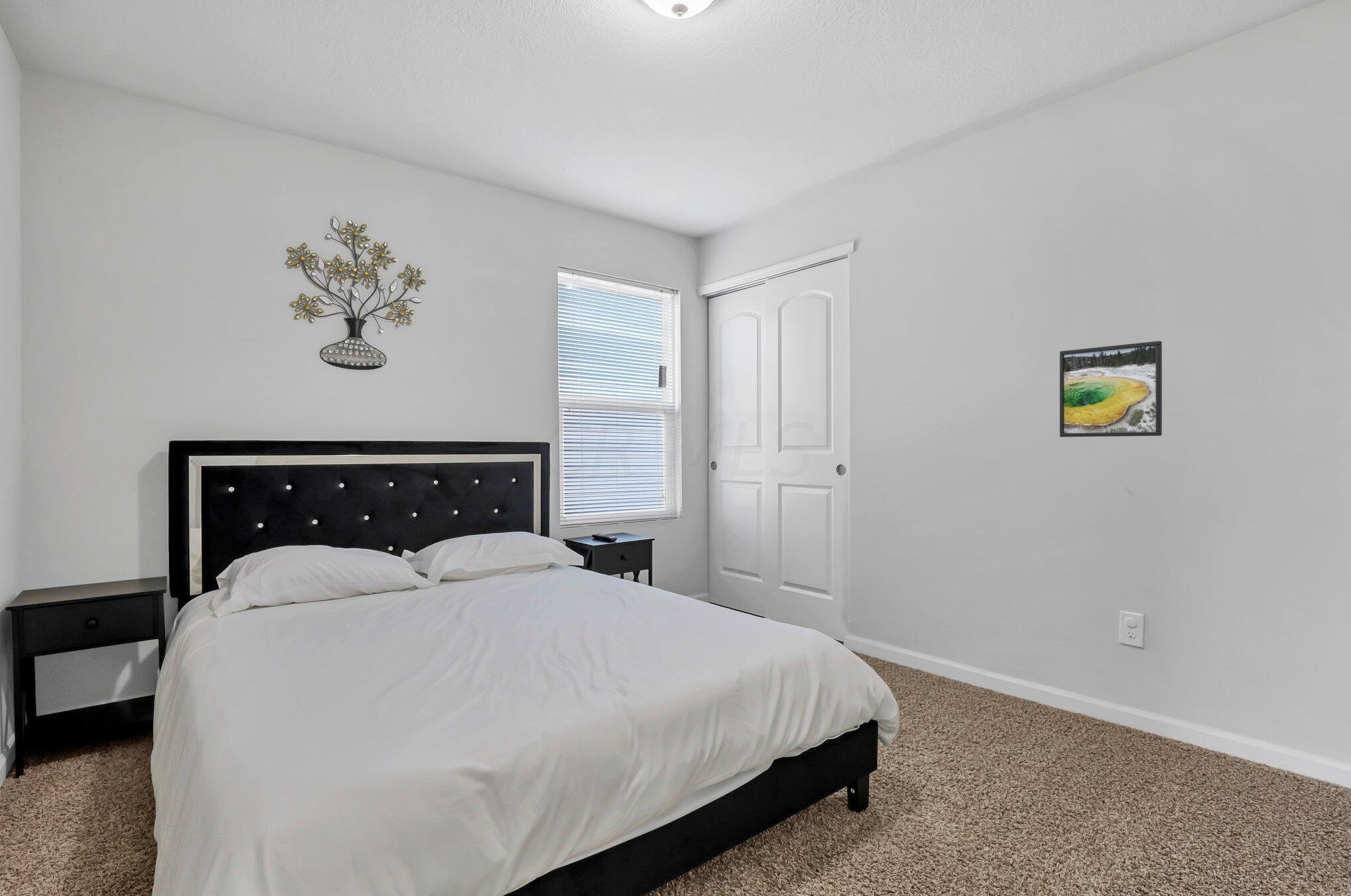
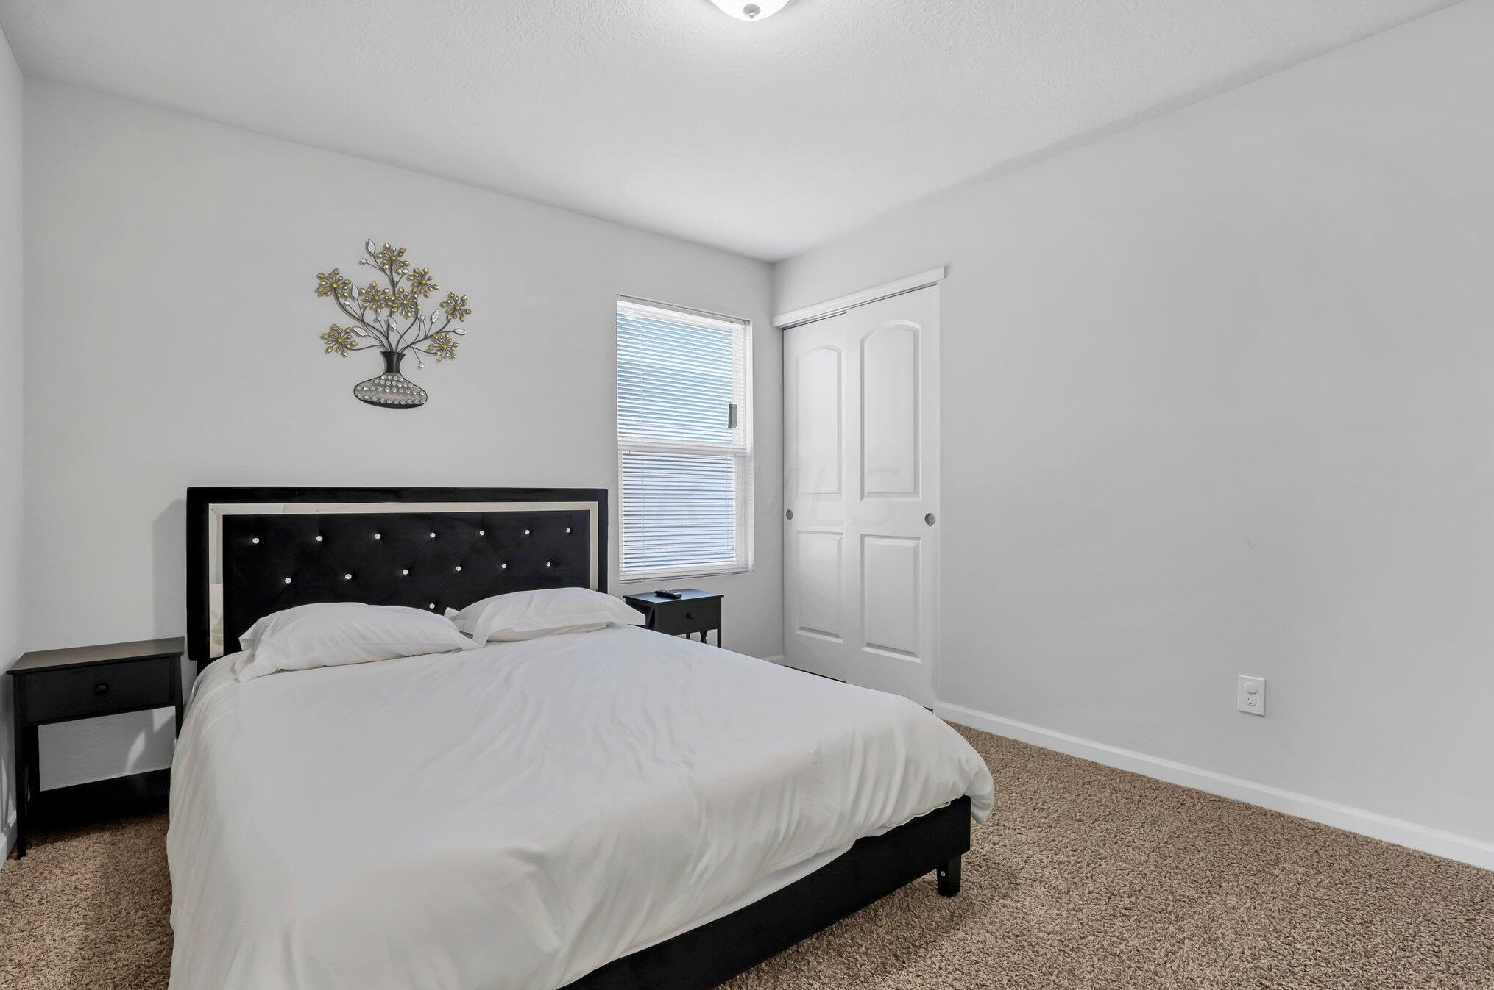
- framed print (1108, 391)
